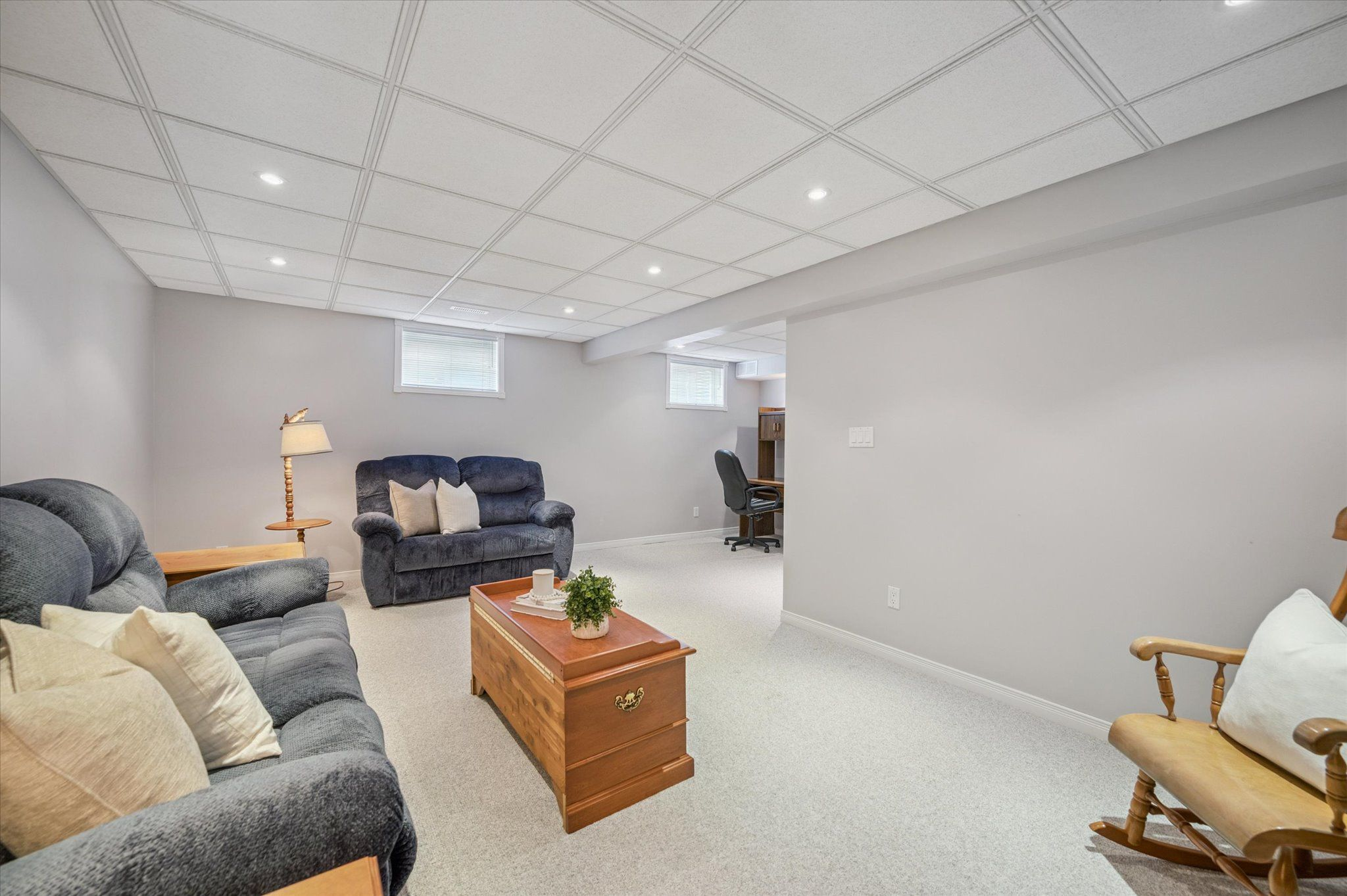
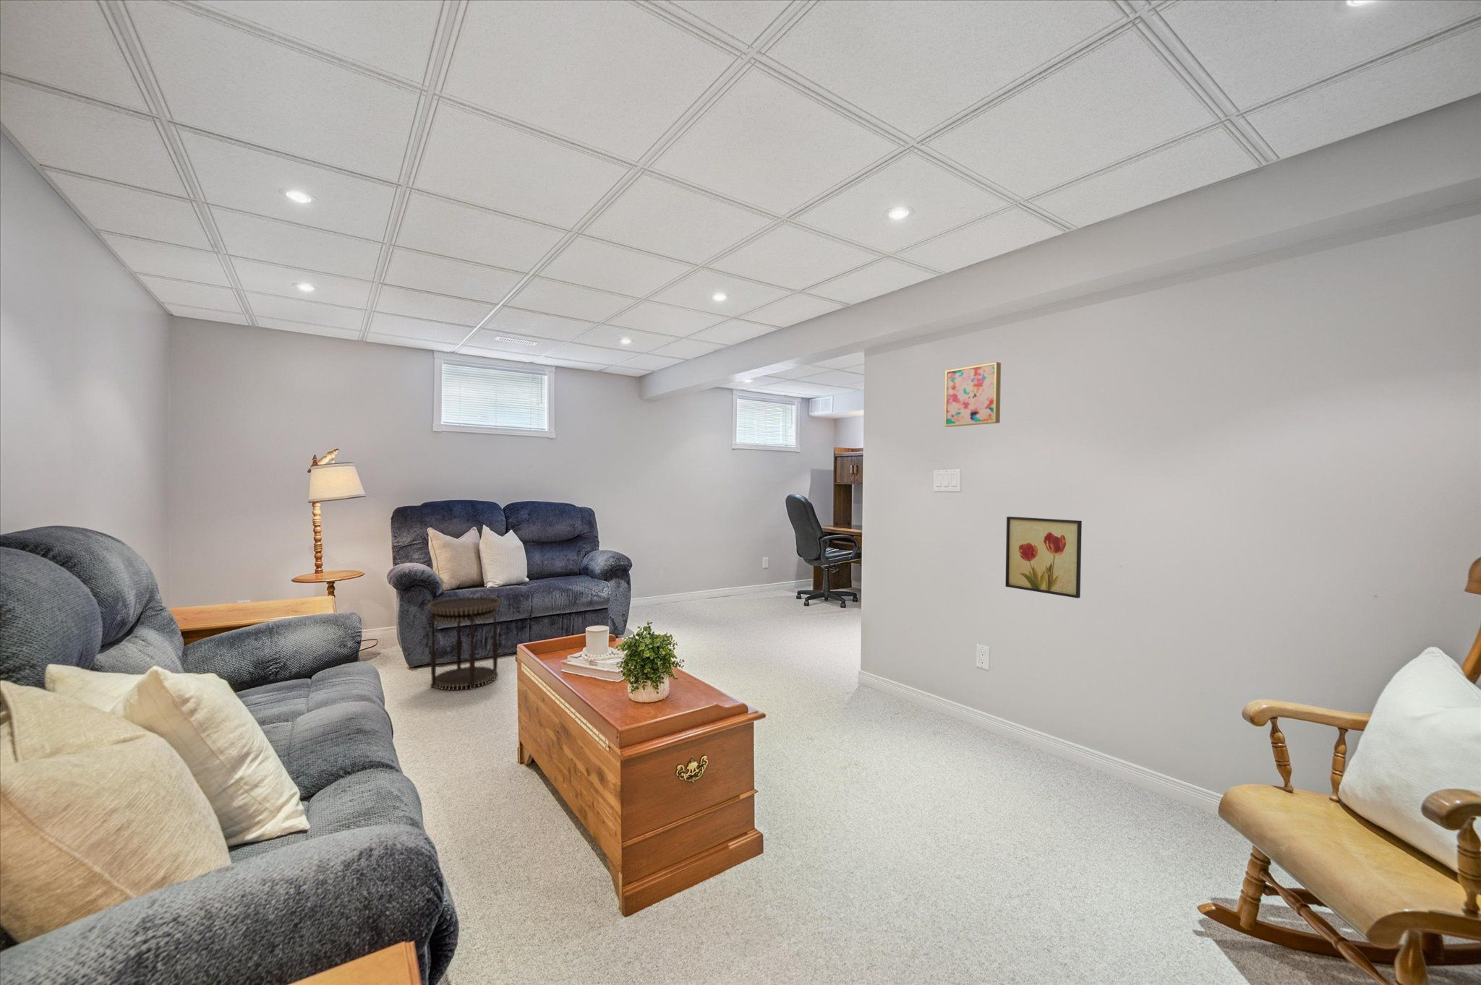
+ side table (462, 641)
+ wall art (1042, 555)
+ wall art (971, 396)
